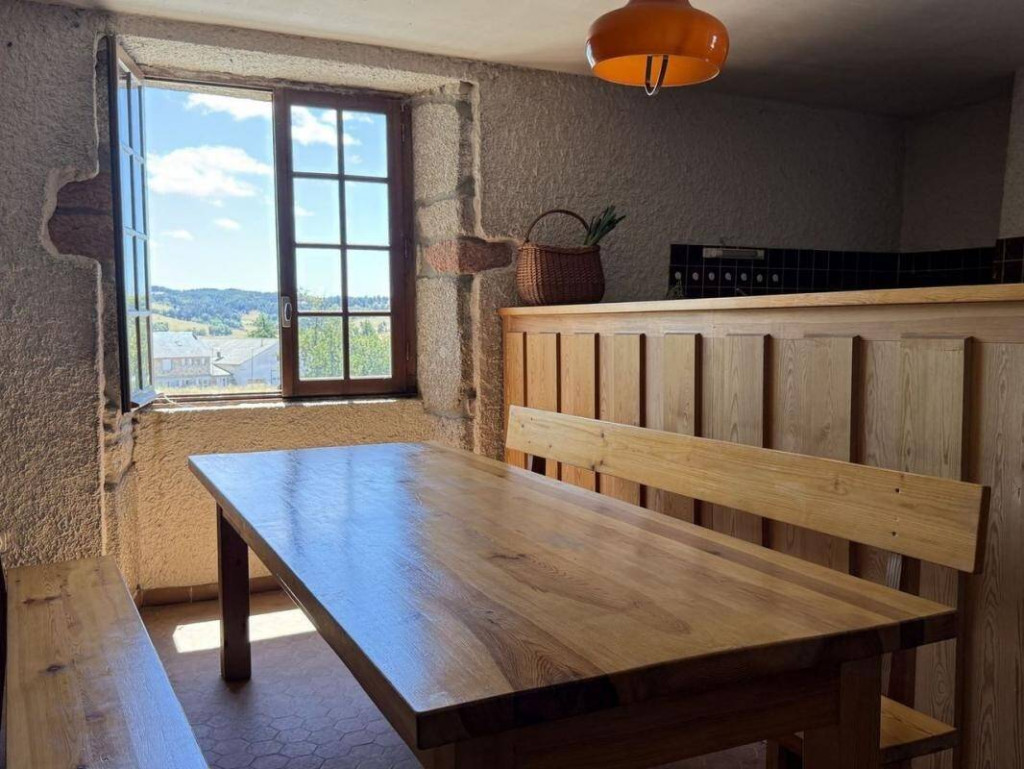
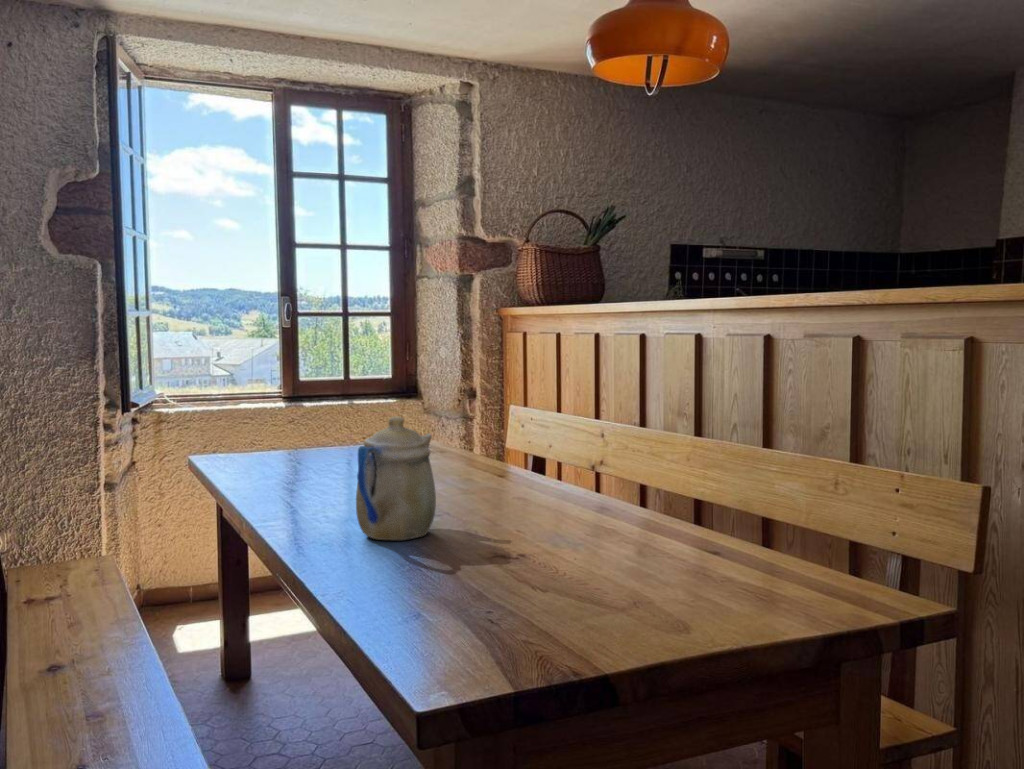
+ teapot (395, 475)
